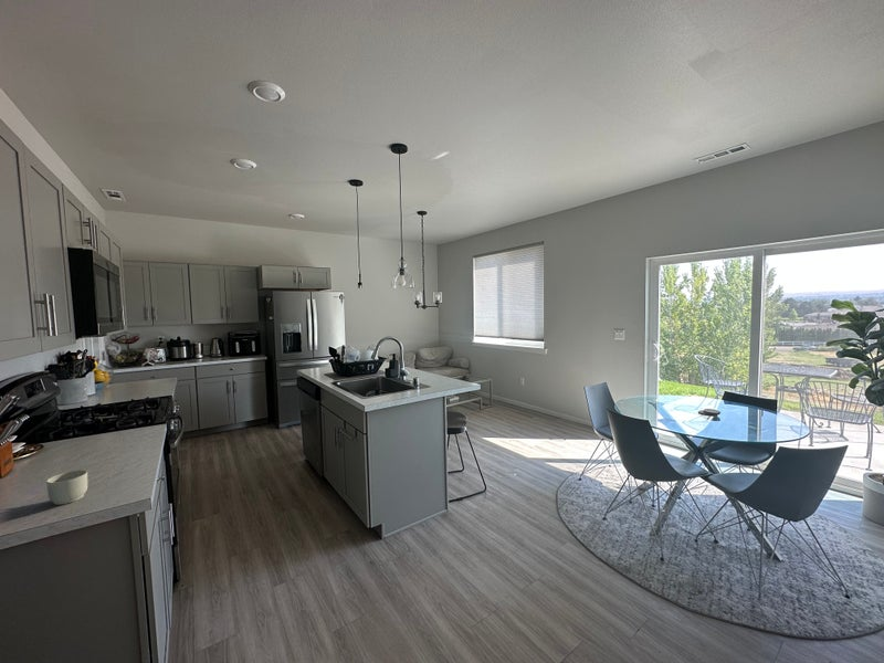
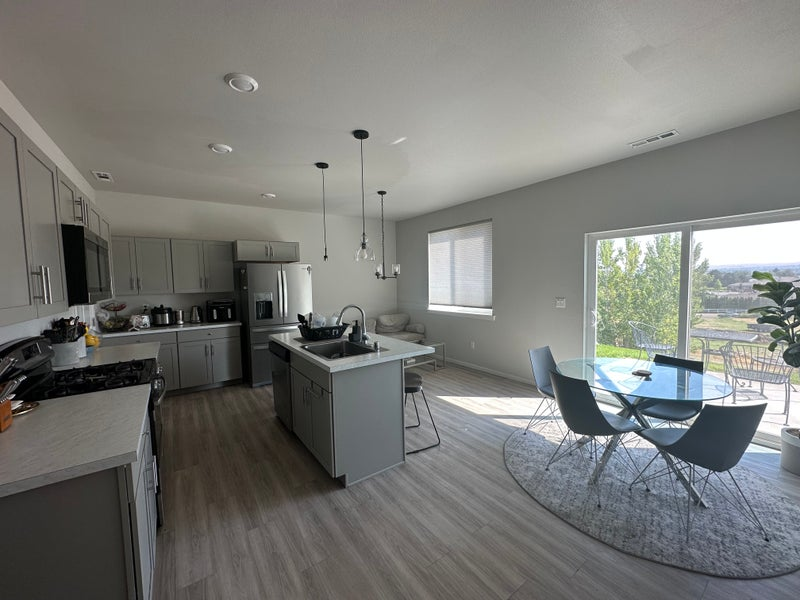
- mug (69, 485)
